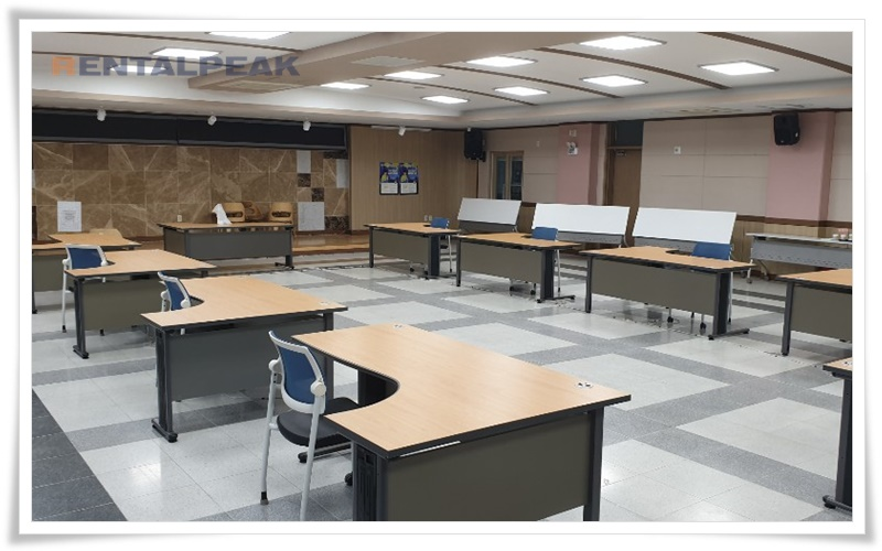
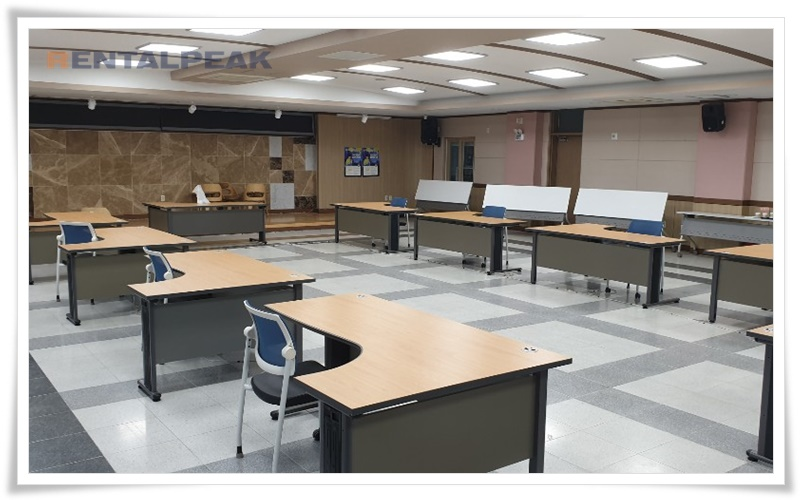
- wall art (68, 216)
